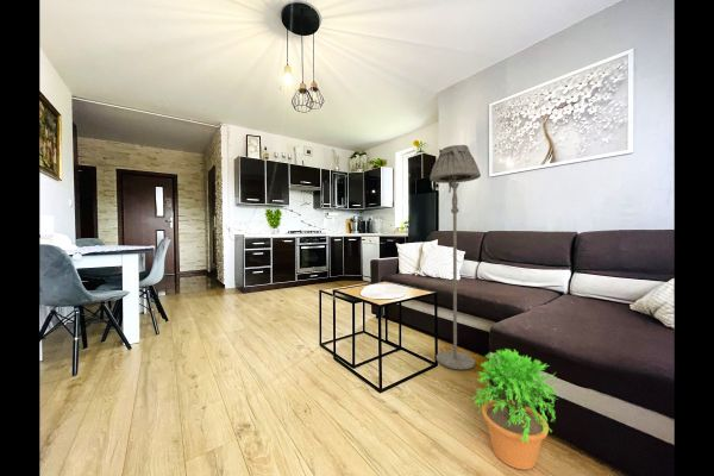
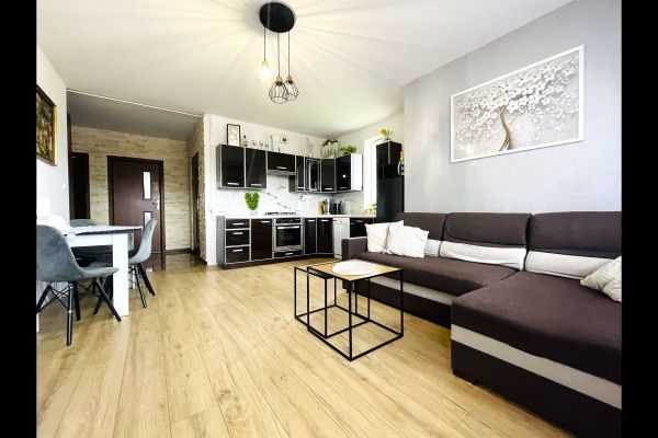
- potted plant (512, 400)
- floor lamp (455, 255)
